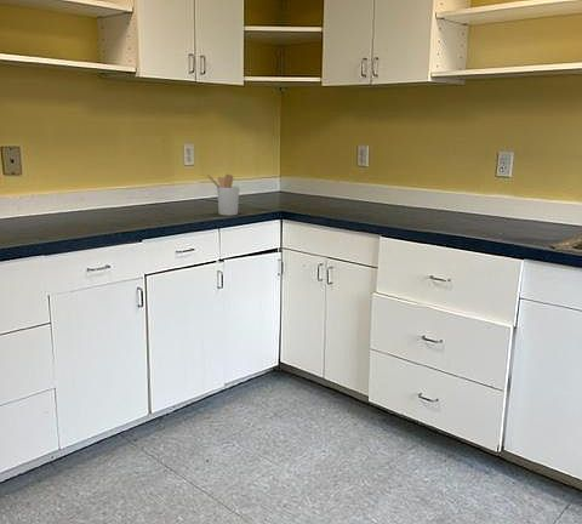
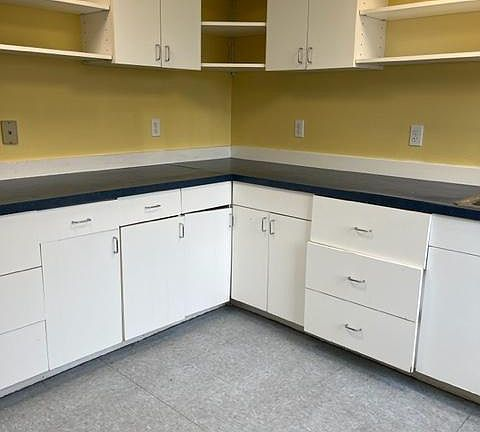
- utensil holder (222, 193)
